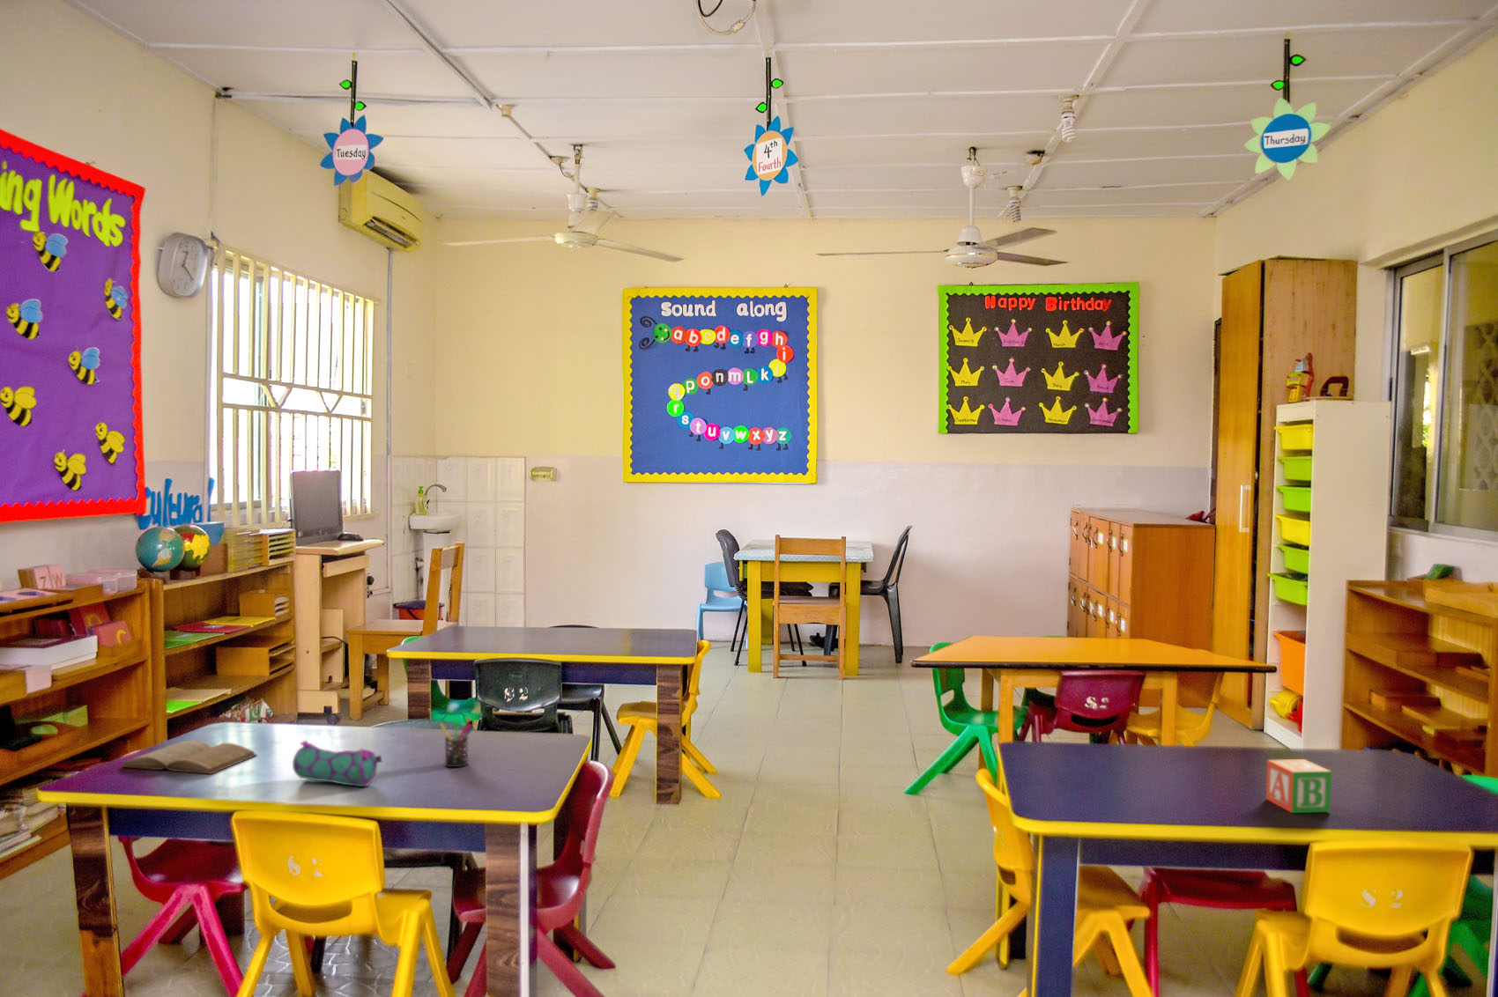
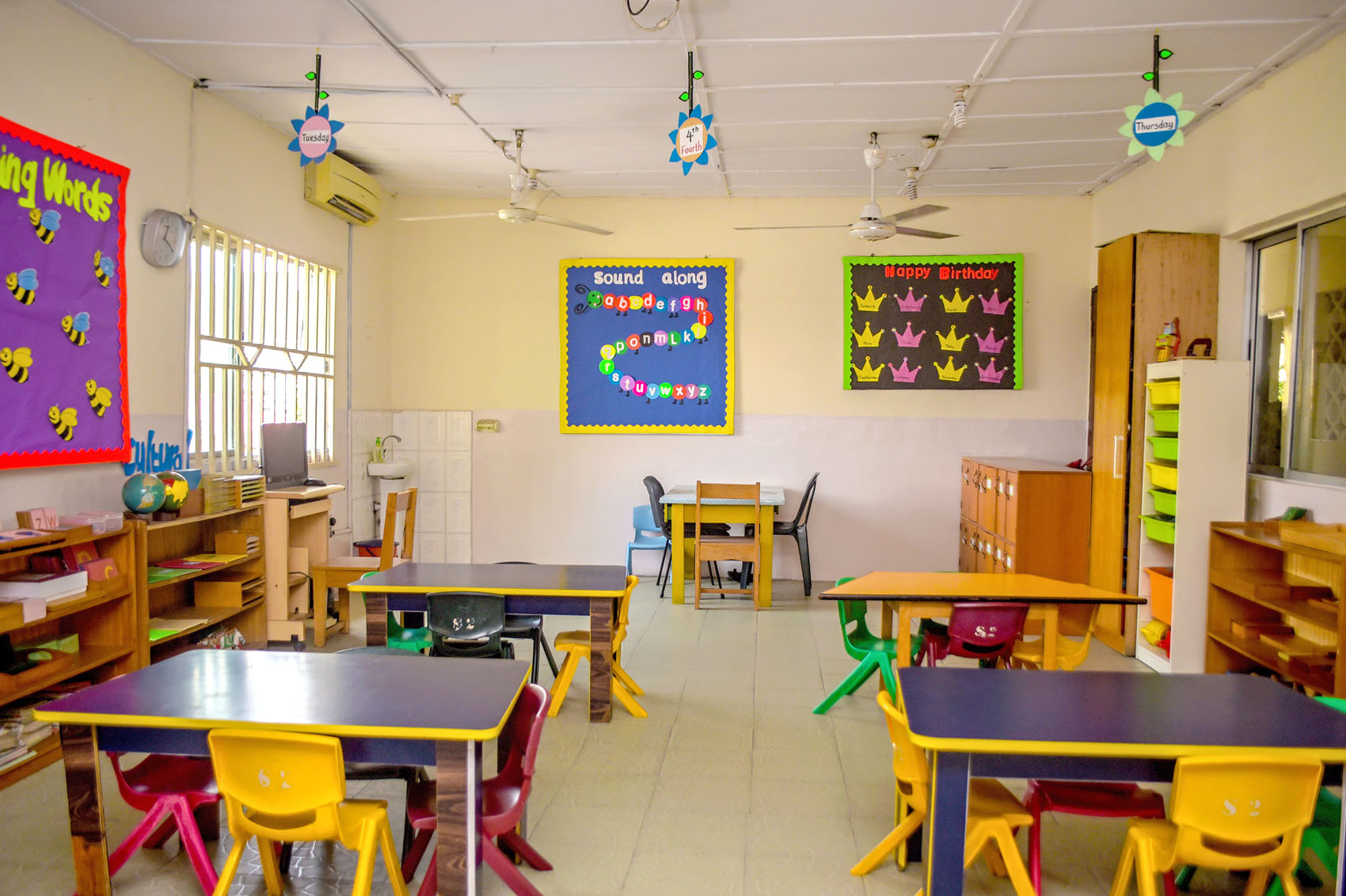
- alphabet block (1298, 784)
- pen holder (457, 740)
- pencil case (336, 763)
- book (189, 754)
